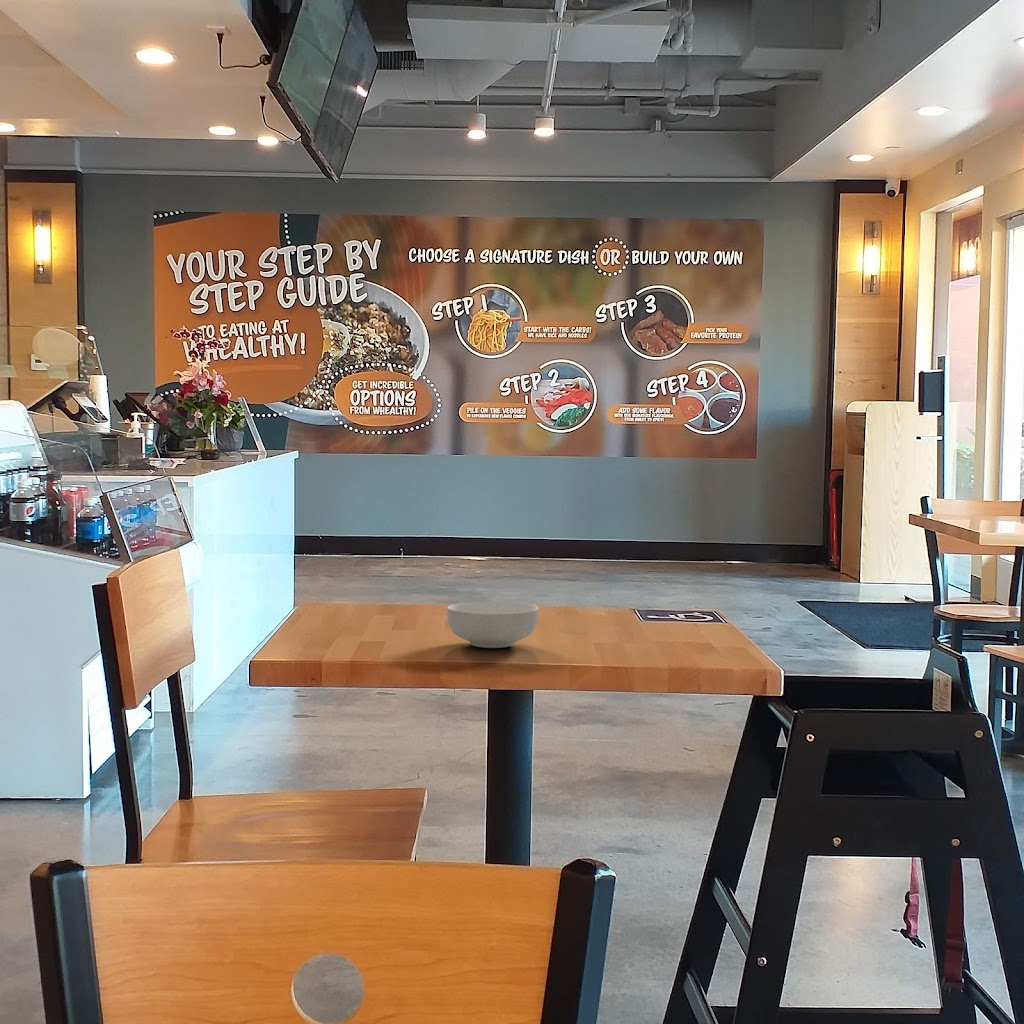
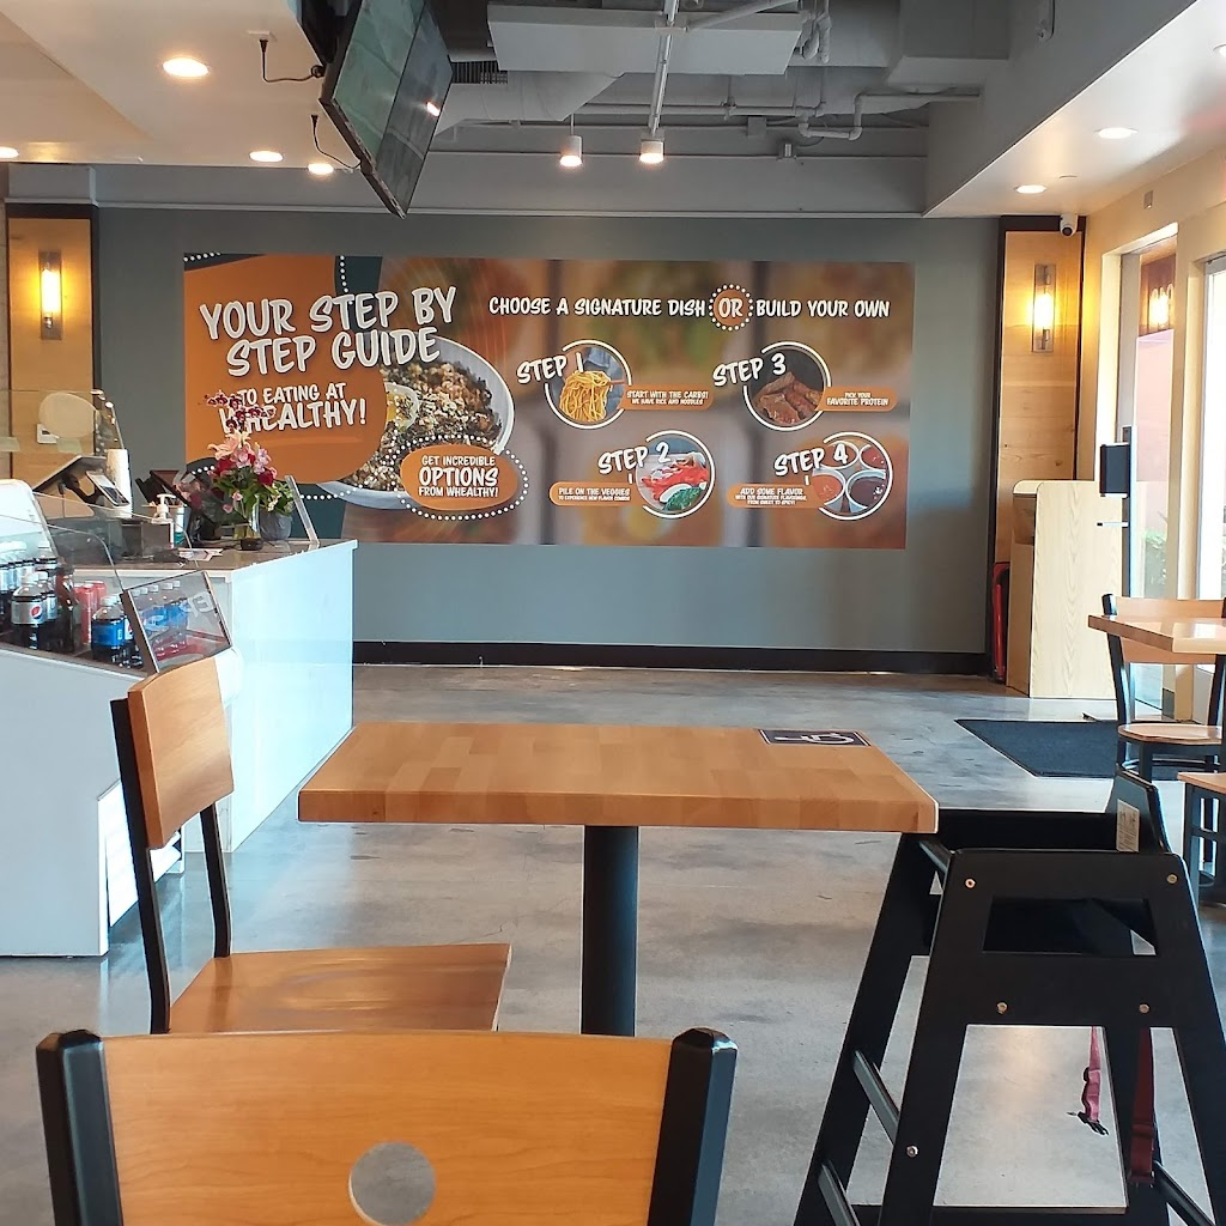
- cereal bowl (492, 625)
